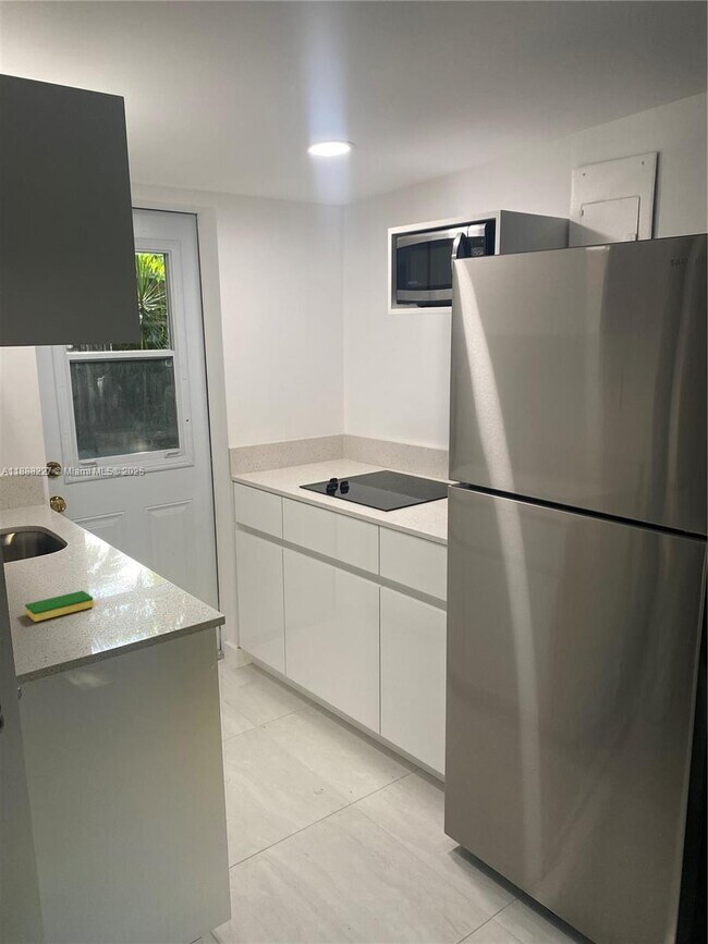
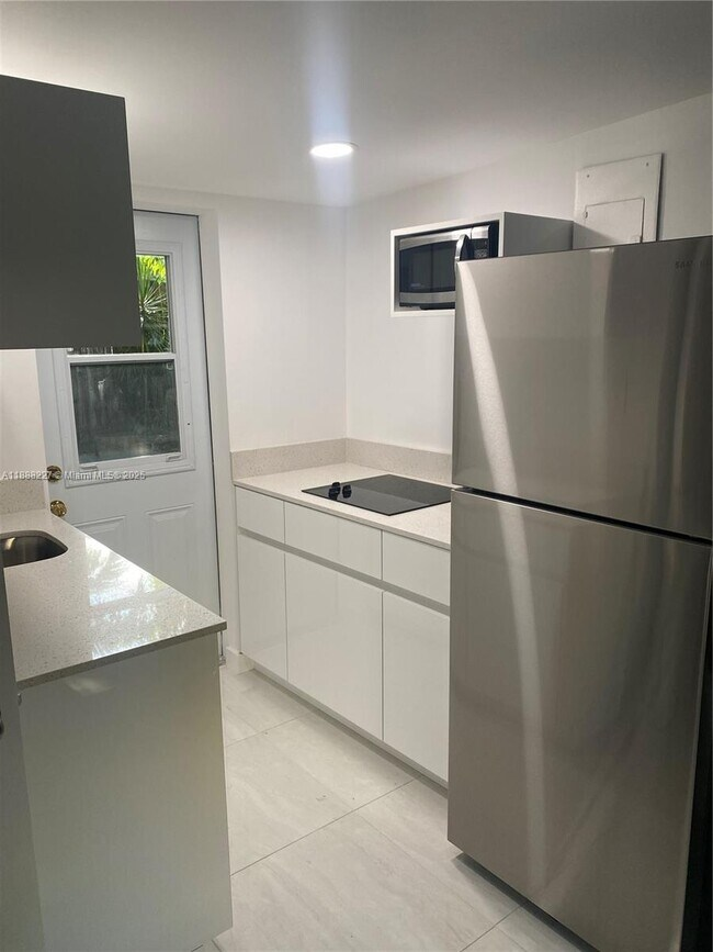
- dish sponge (59, 605)
